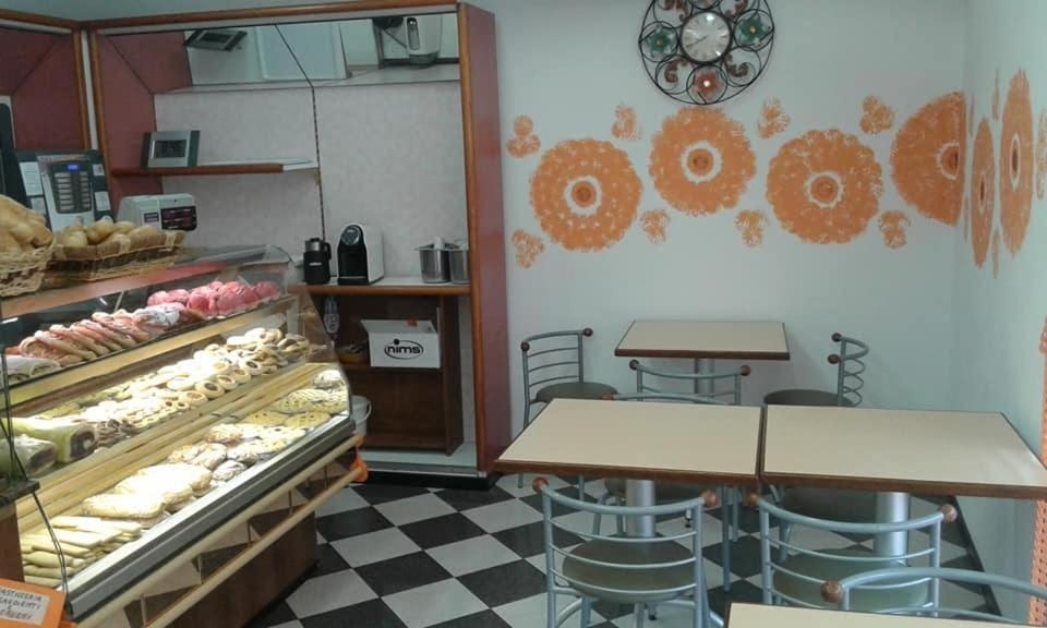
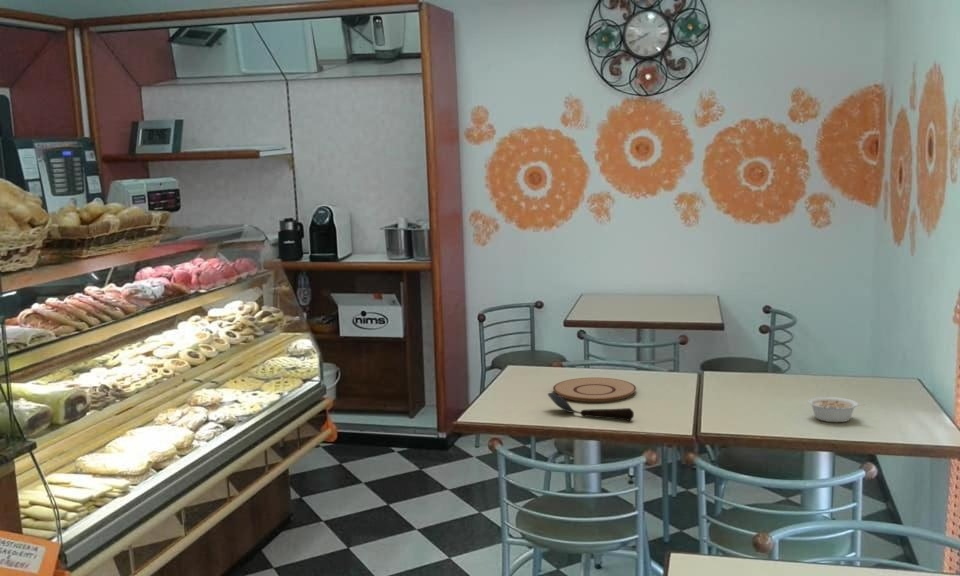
+ spoon (590, 409)
+ legume (834, 408)
+ plate (594, 389)
